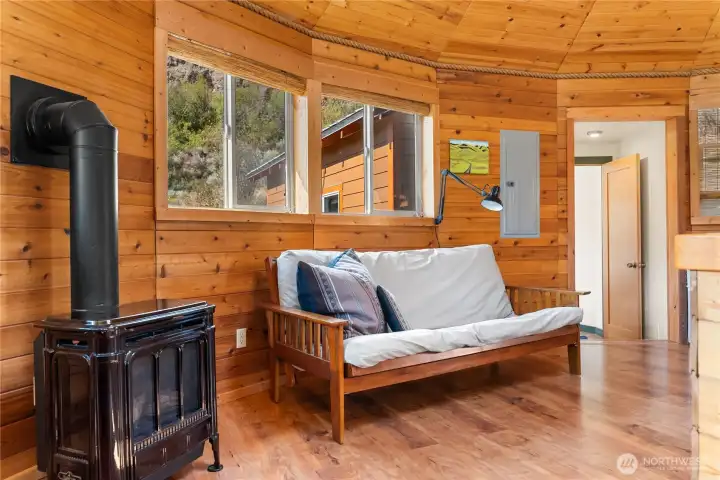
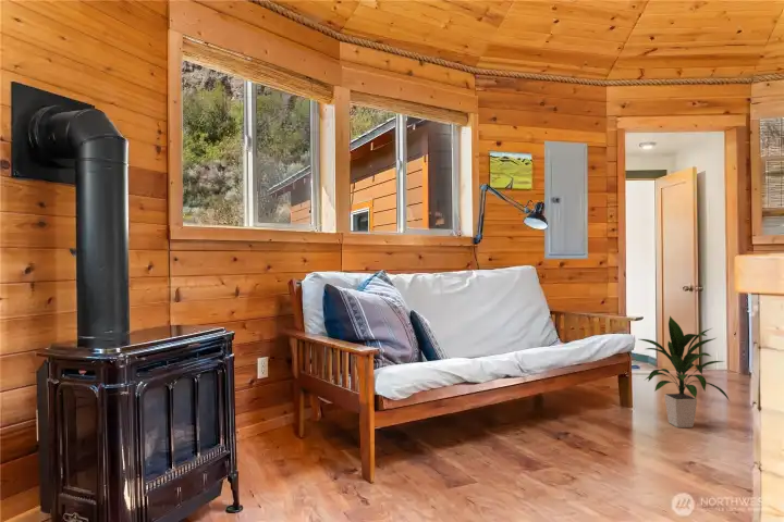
+ indoor plant (684, 371)
